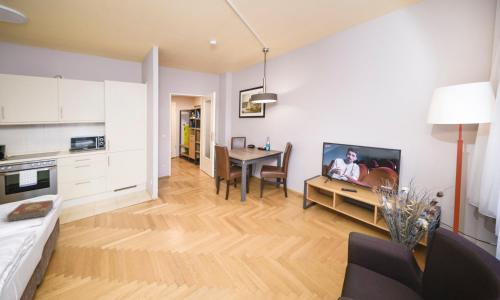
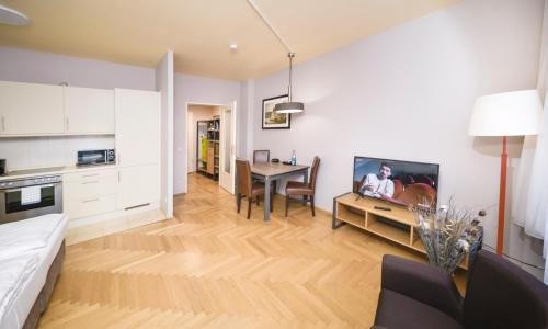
- book (32, 205)
